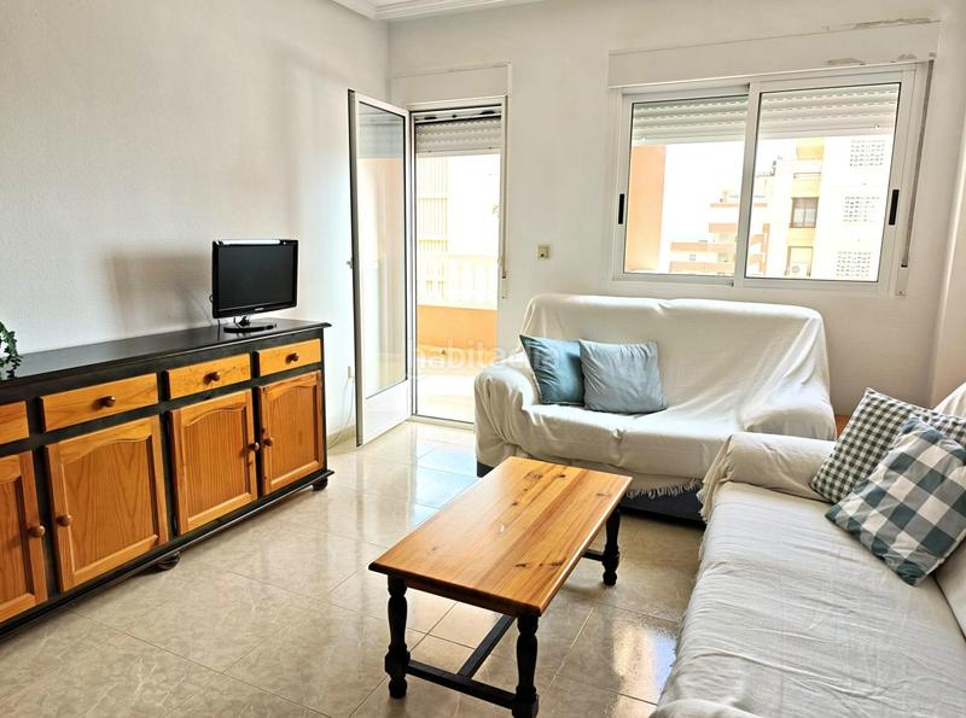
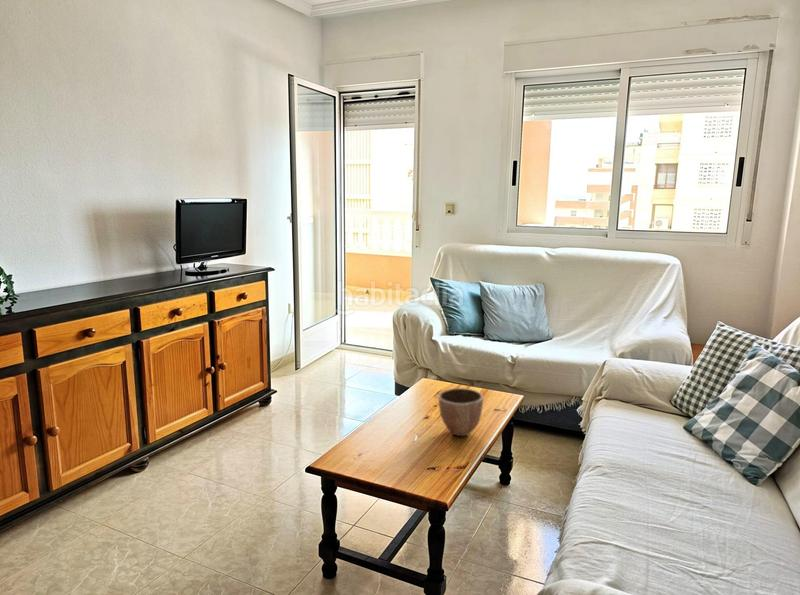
+ decorative bowl (460, 414)
